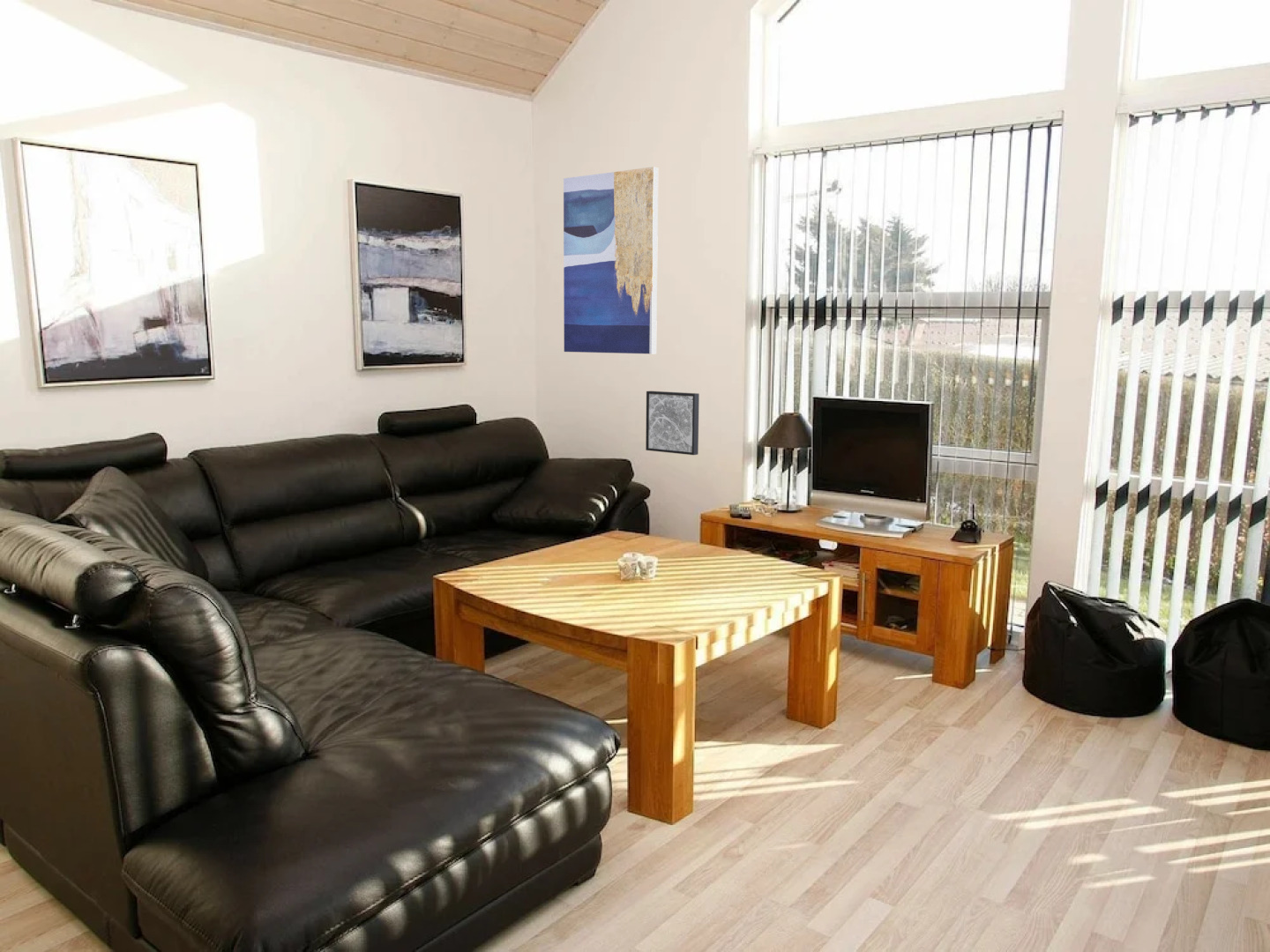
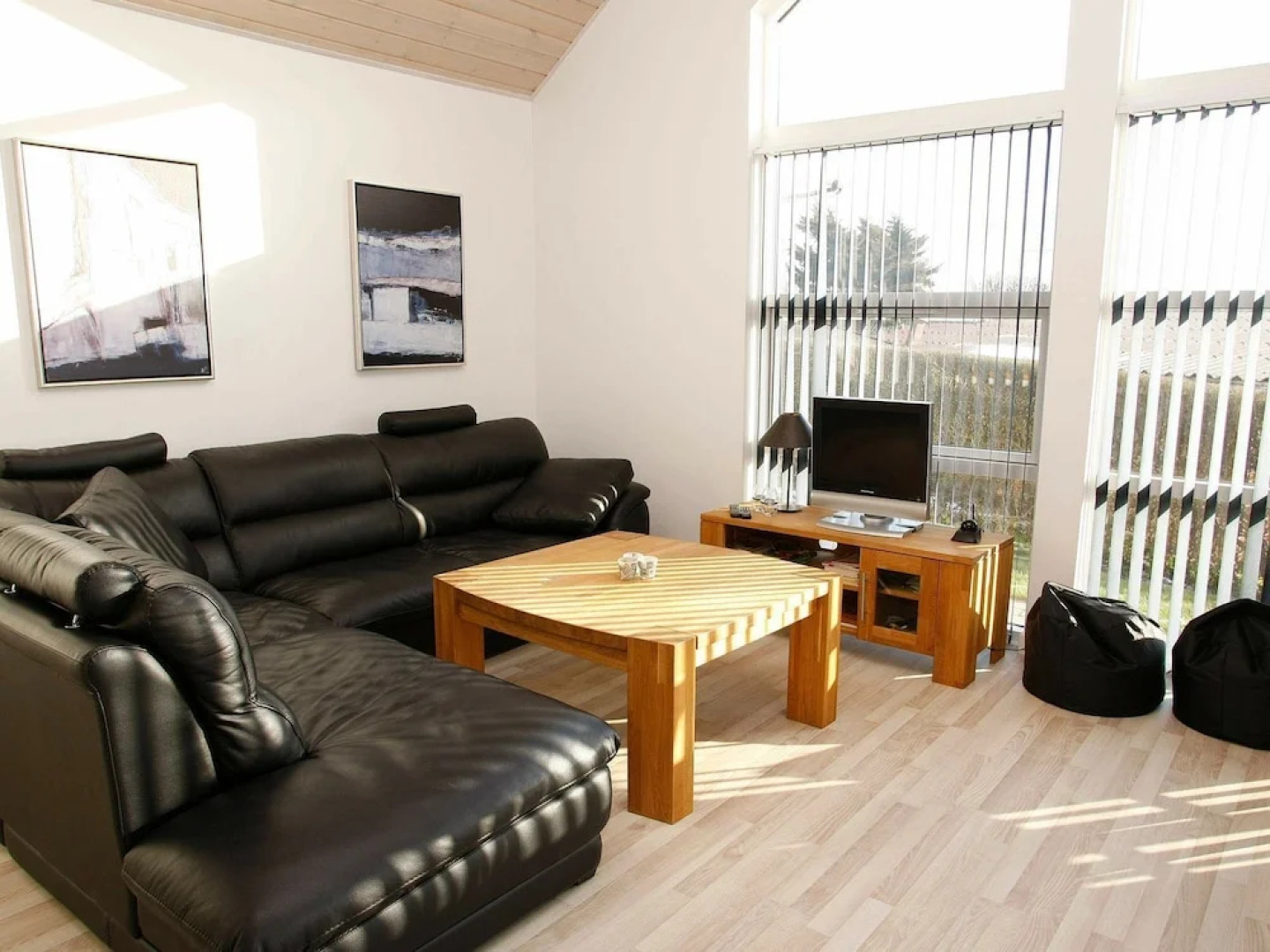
- wall art (609, 264)
- wall art (671, 422)
